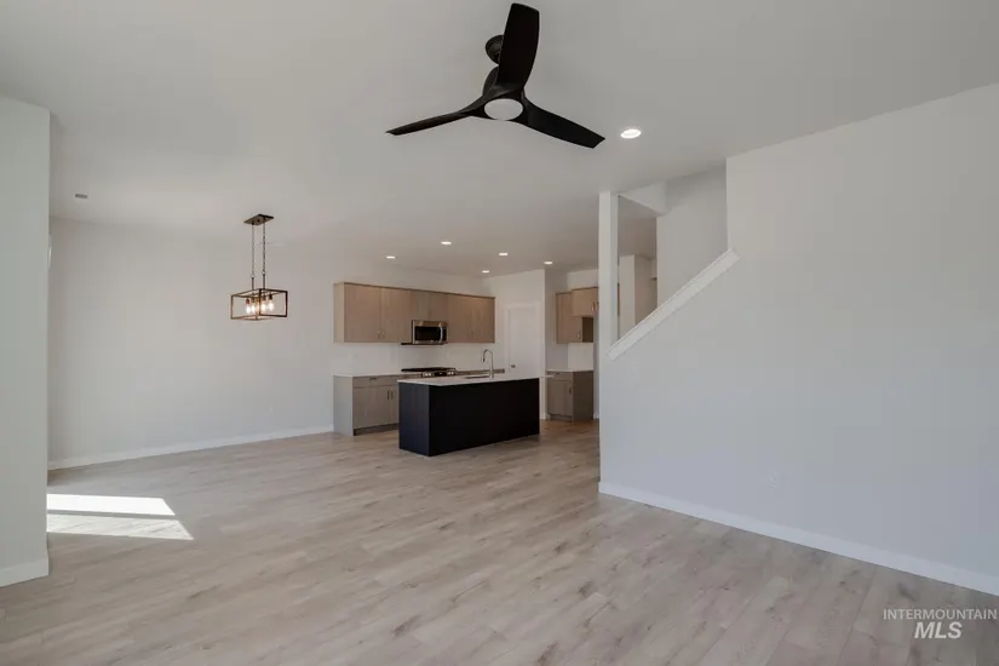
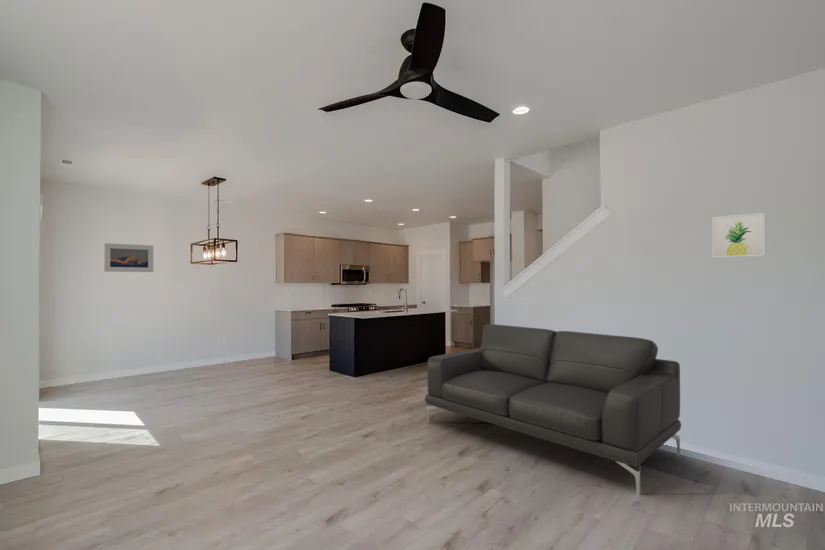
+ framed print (129, 258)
+ wall art (737, 235)
+ sofa (539, 385)
